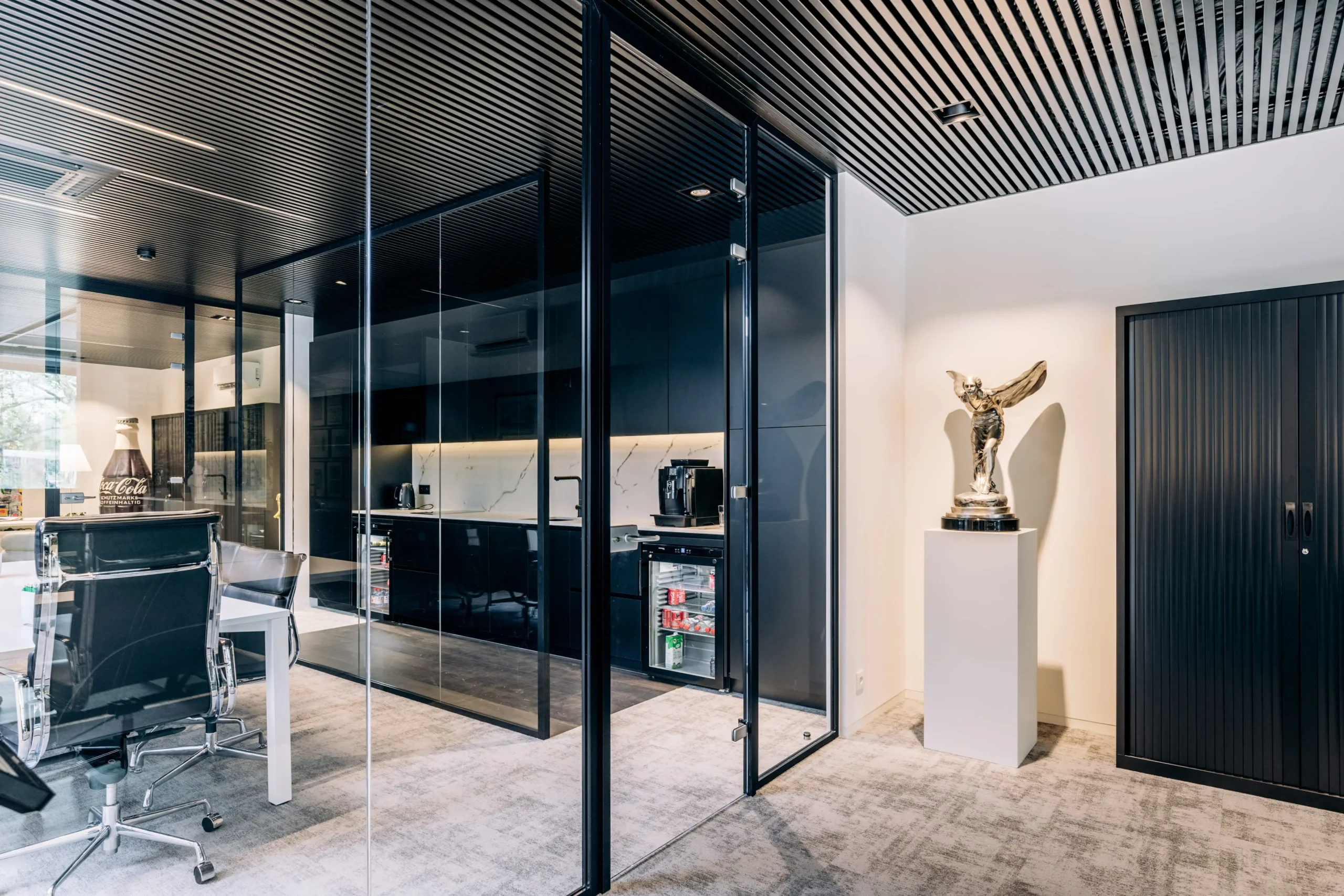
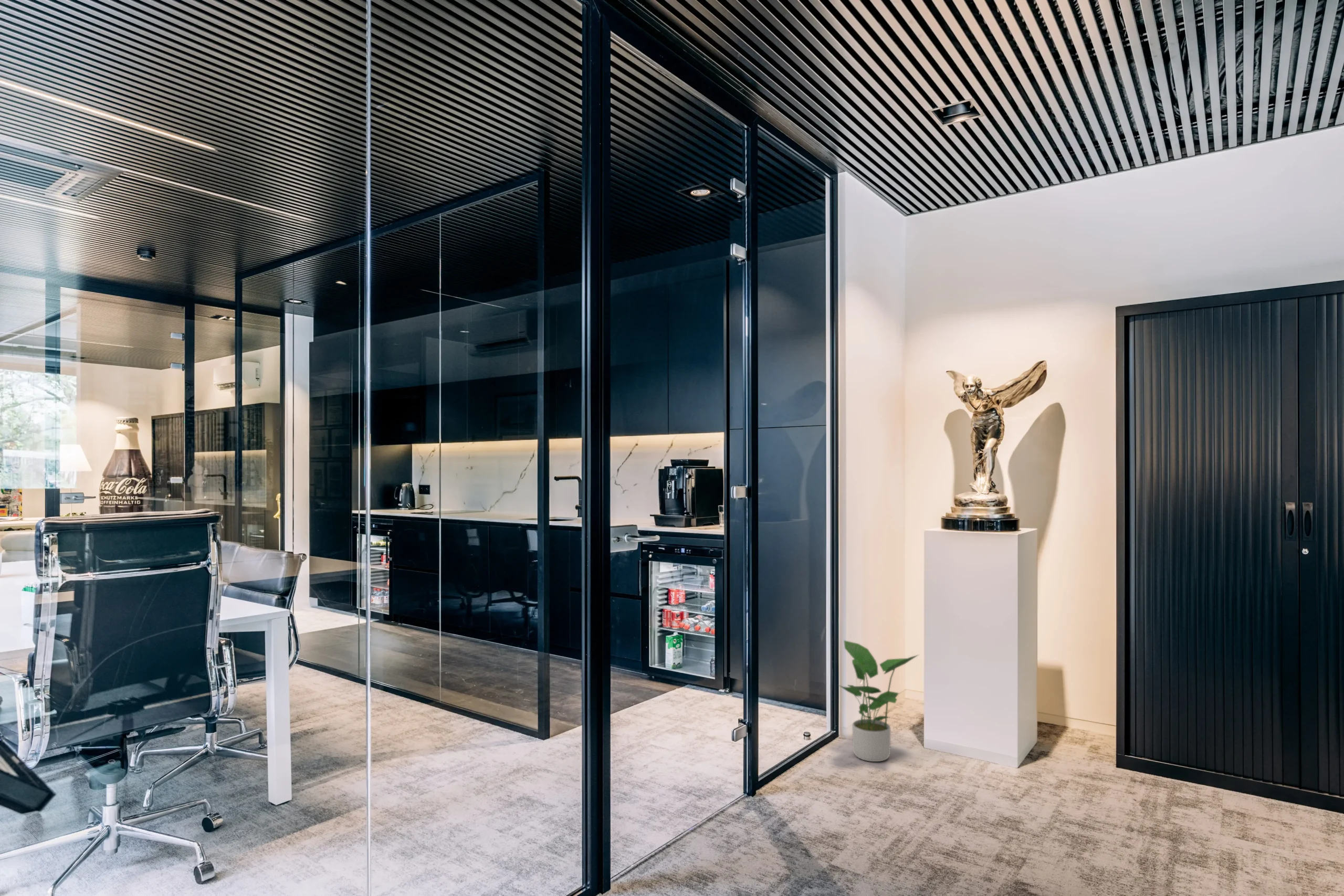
+ potted plant (874, 703)
